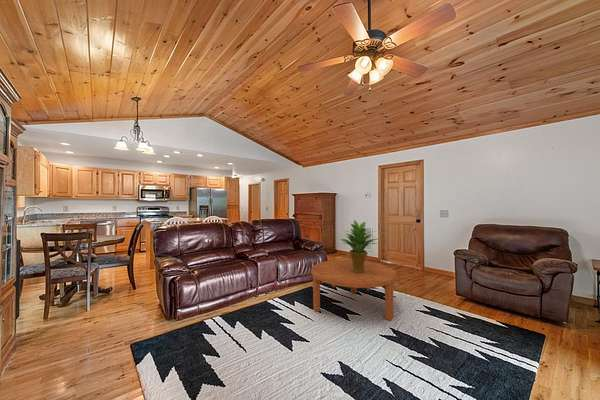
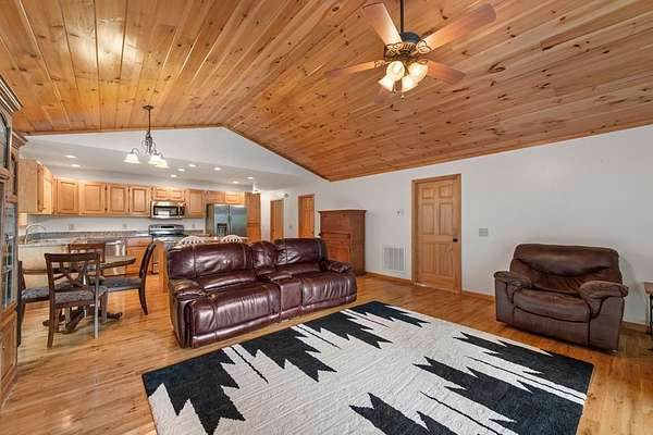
- coffee table (352, 287)
- potted plant (357, 246)
